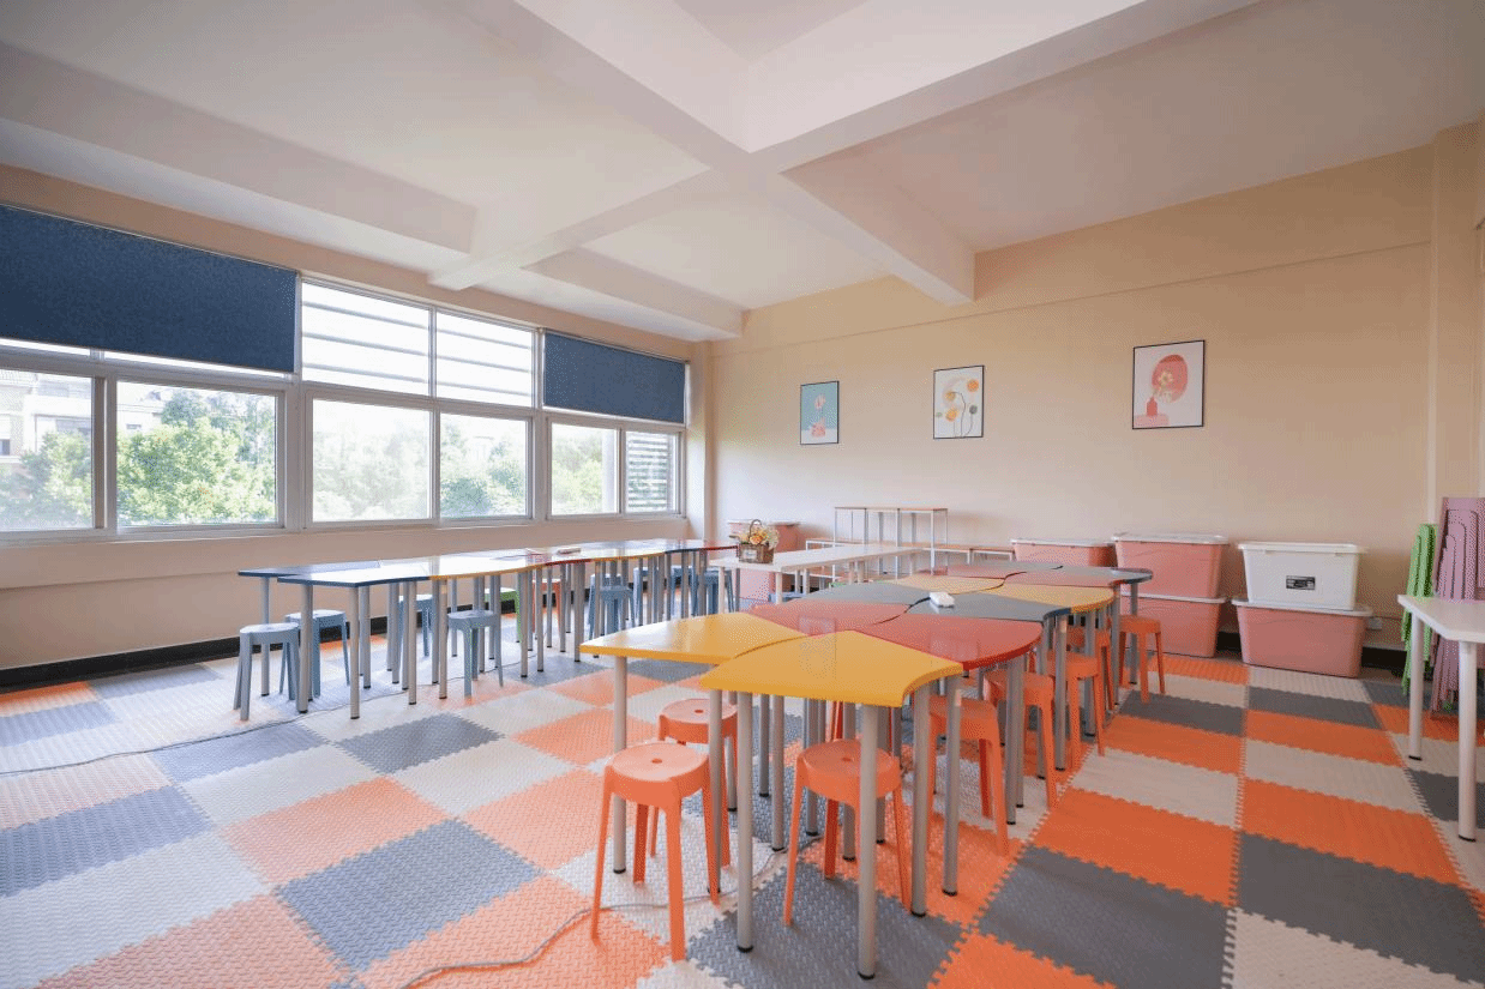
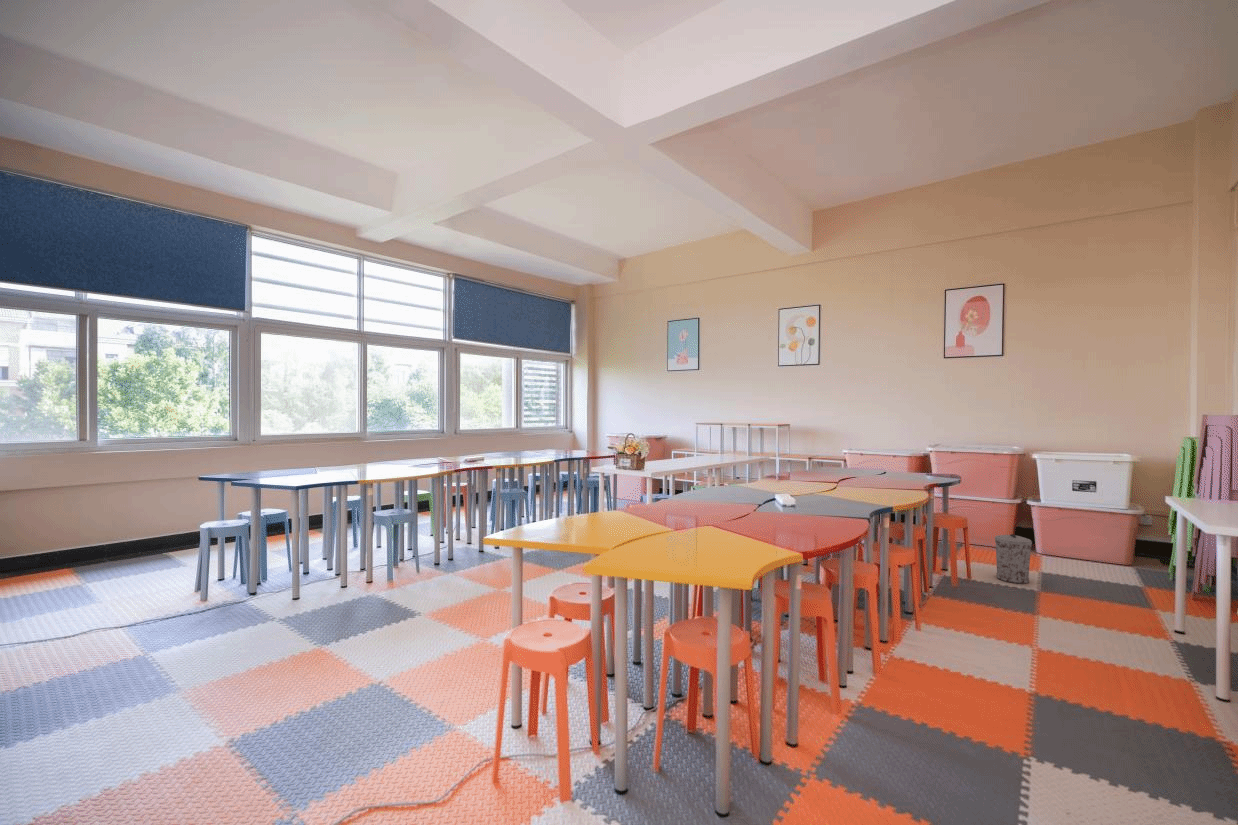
+ trash can (1012, 557)
